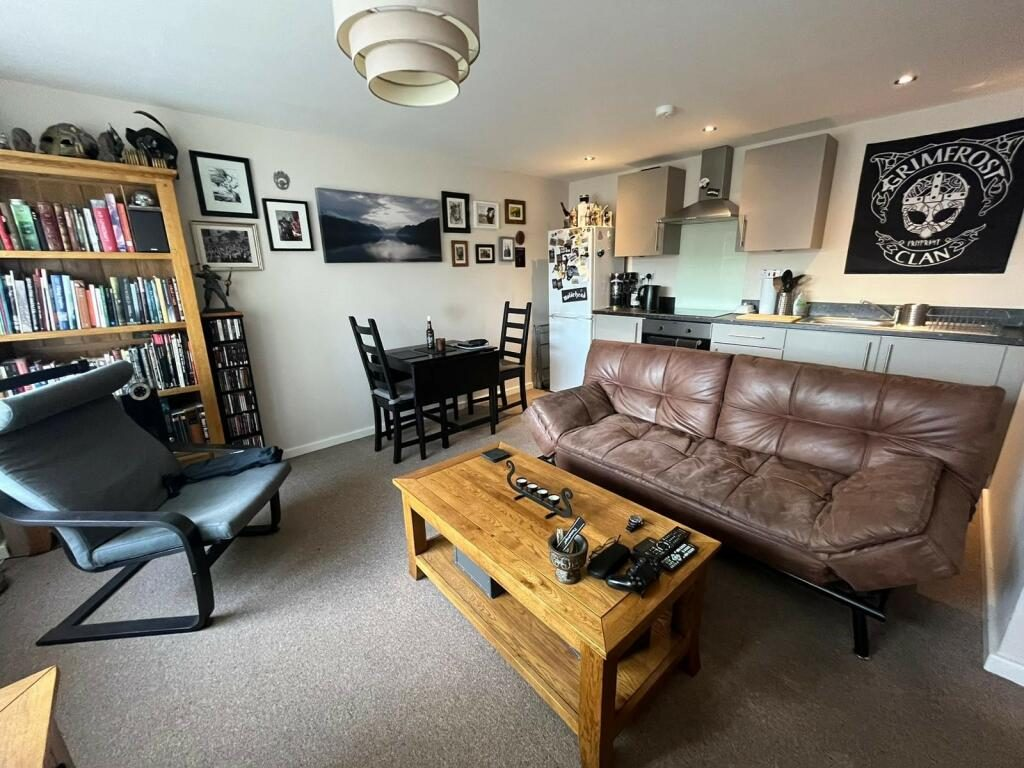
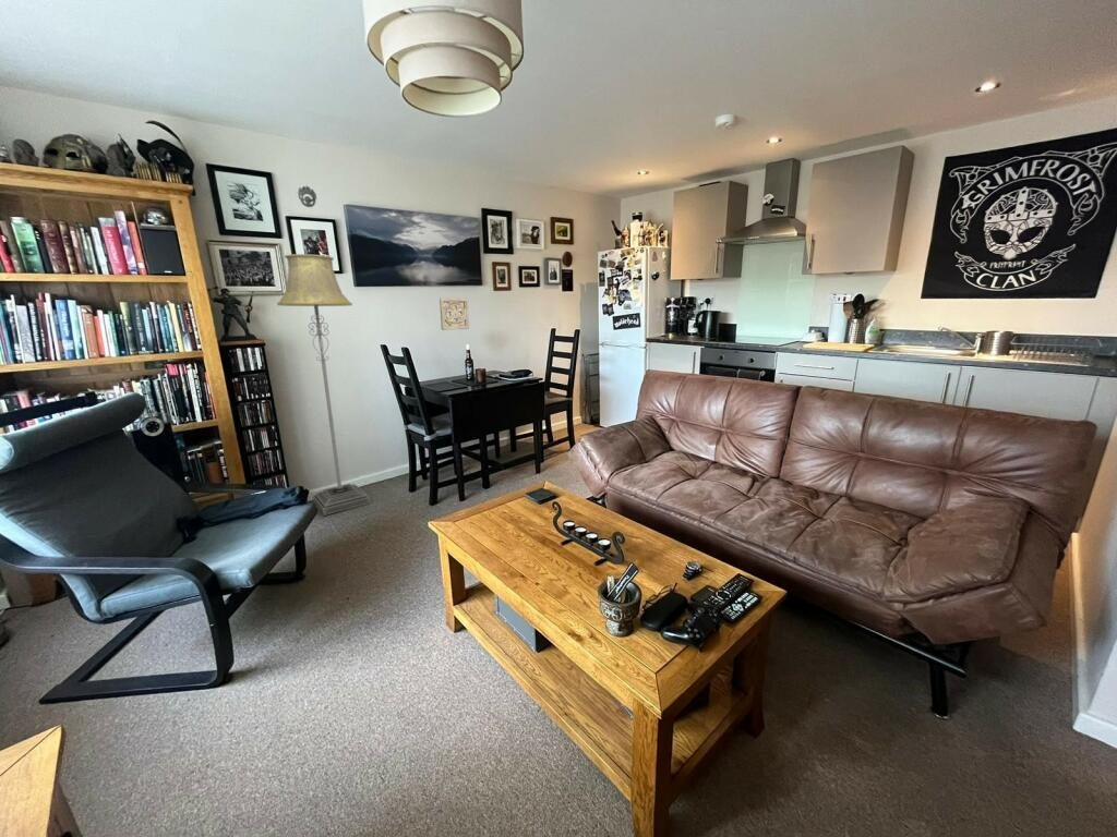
+ wall ornament (454, 314)
+ floor lamp (326, 387)
